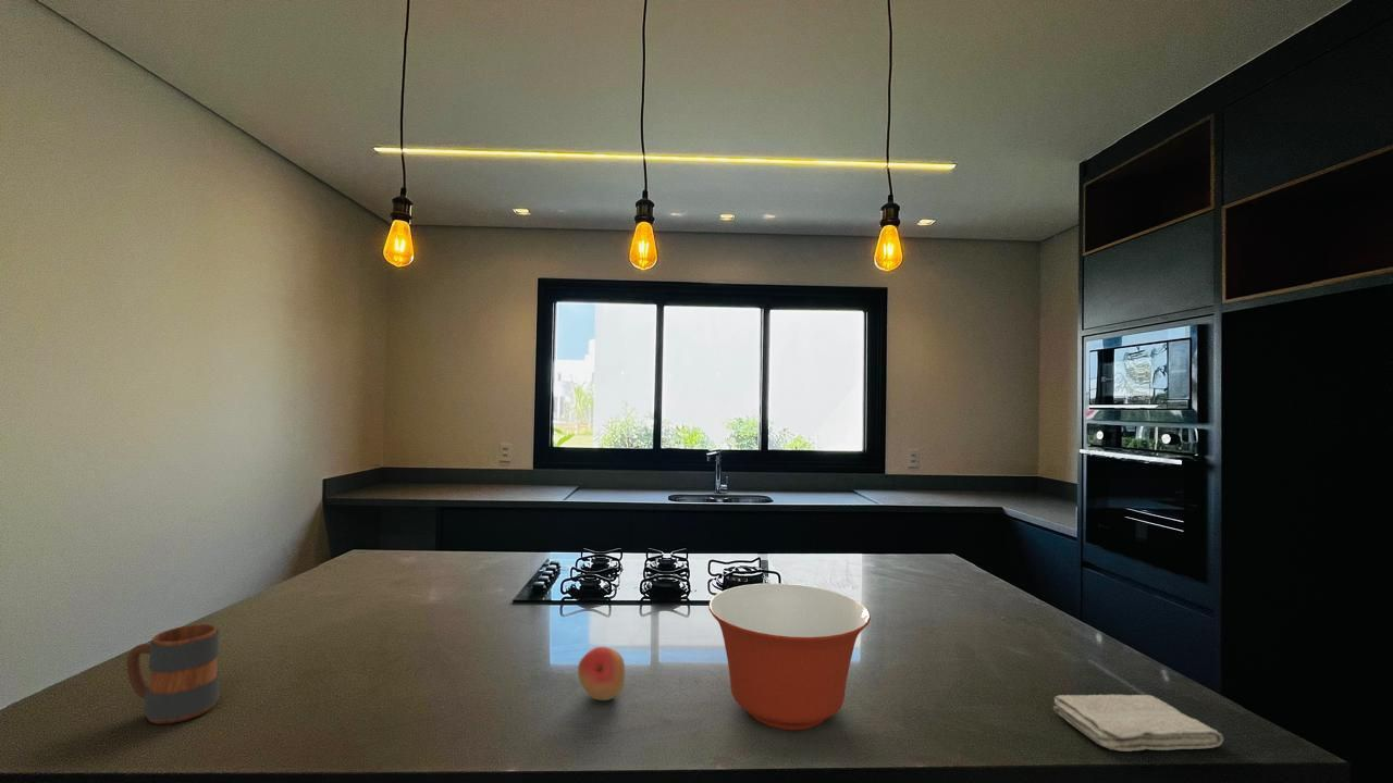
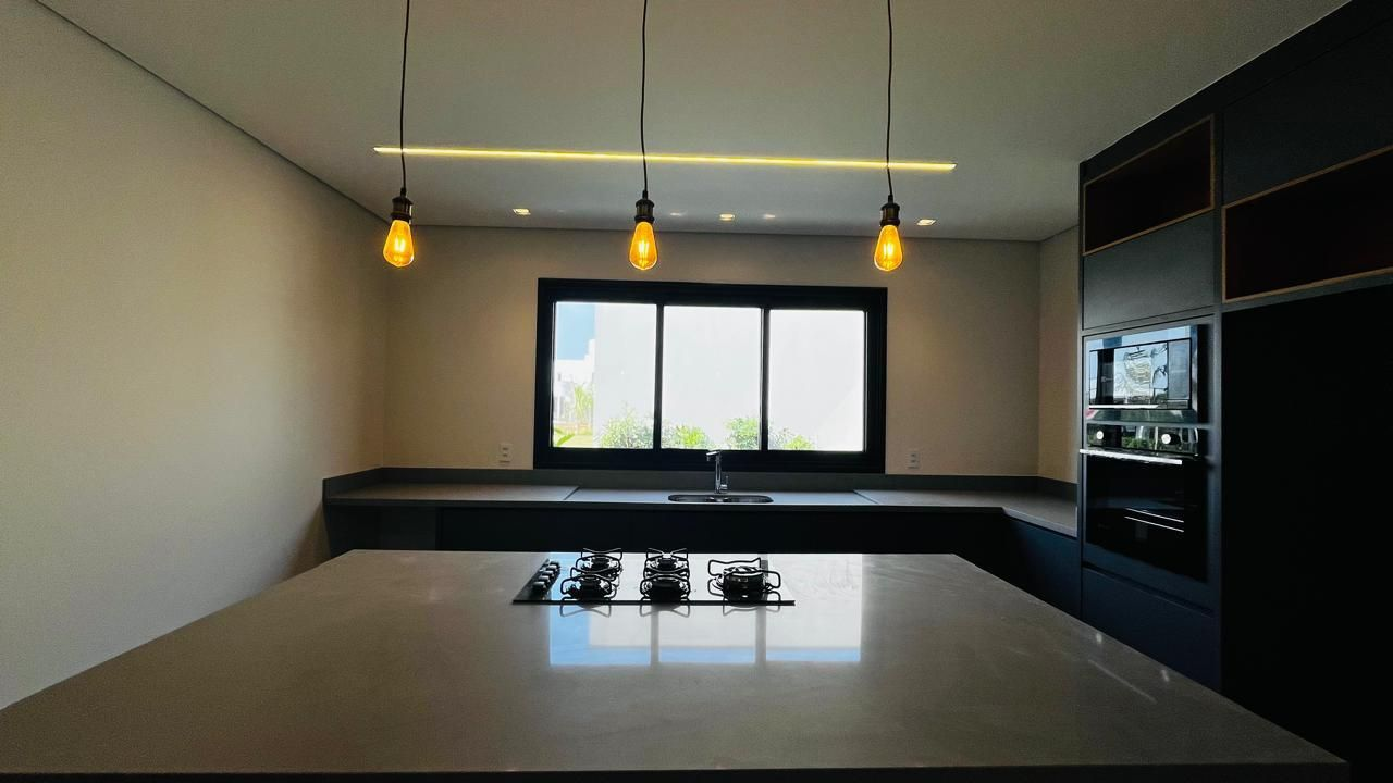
- fruit (602, 672)
- mug (171, 672)
- washcloth (1131, 719)
- mixing bowl (787, 657)
